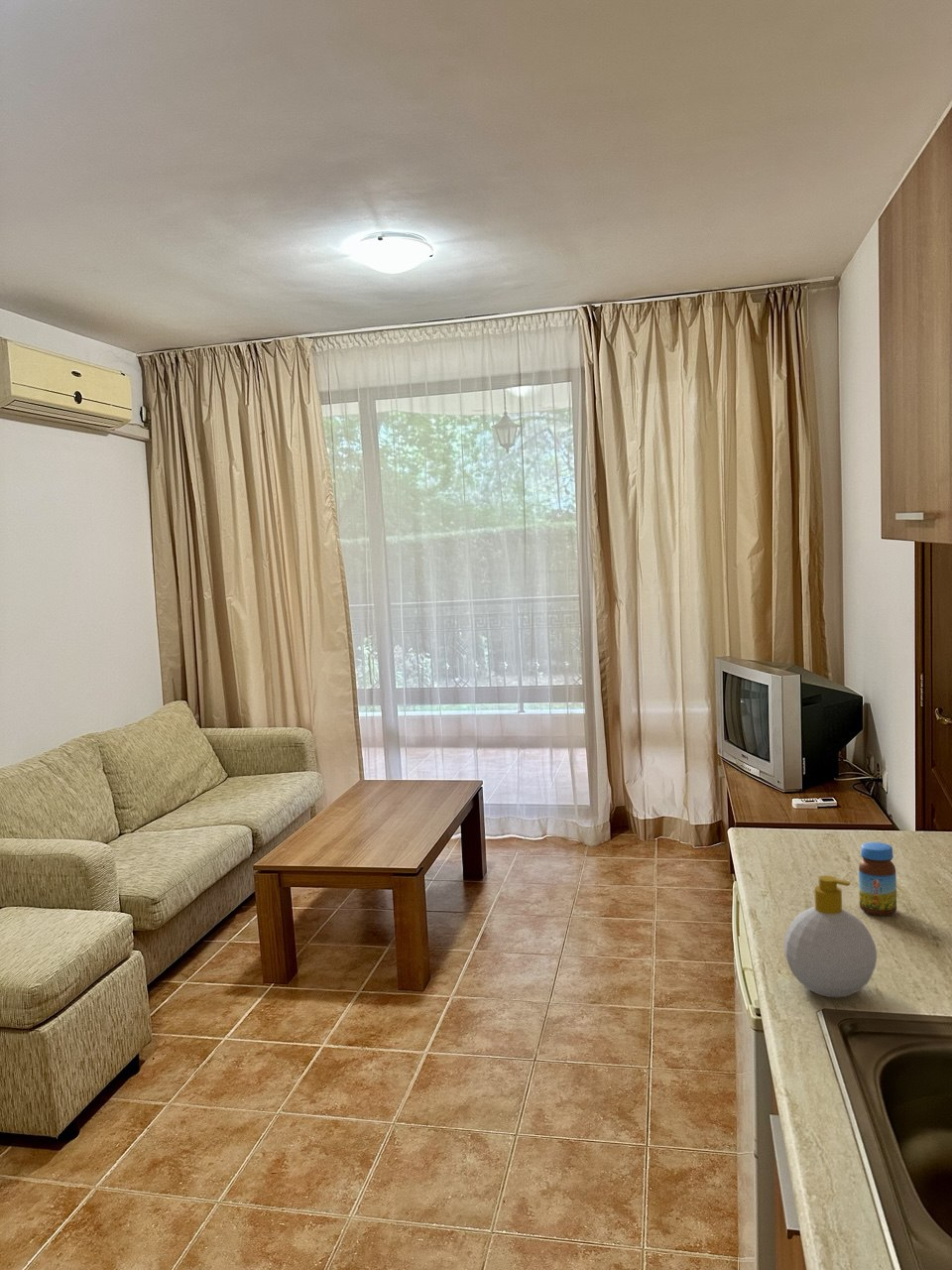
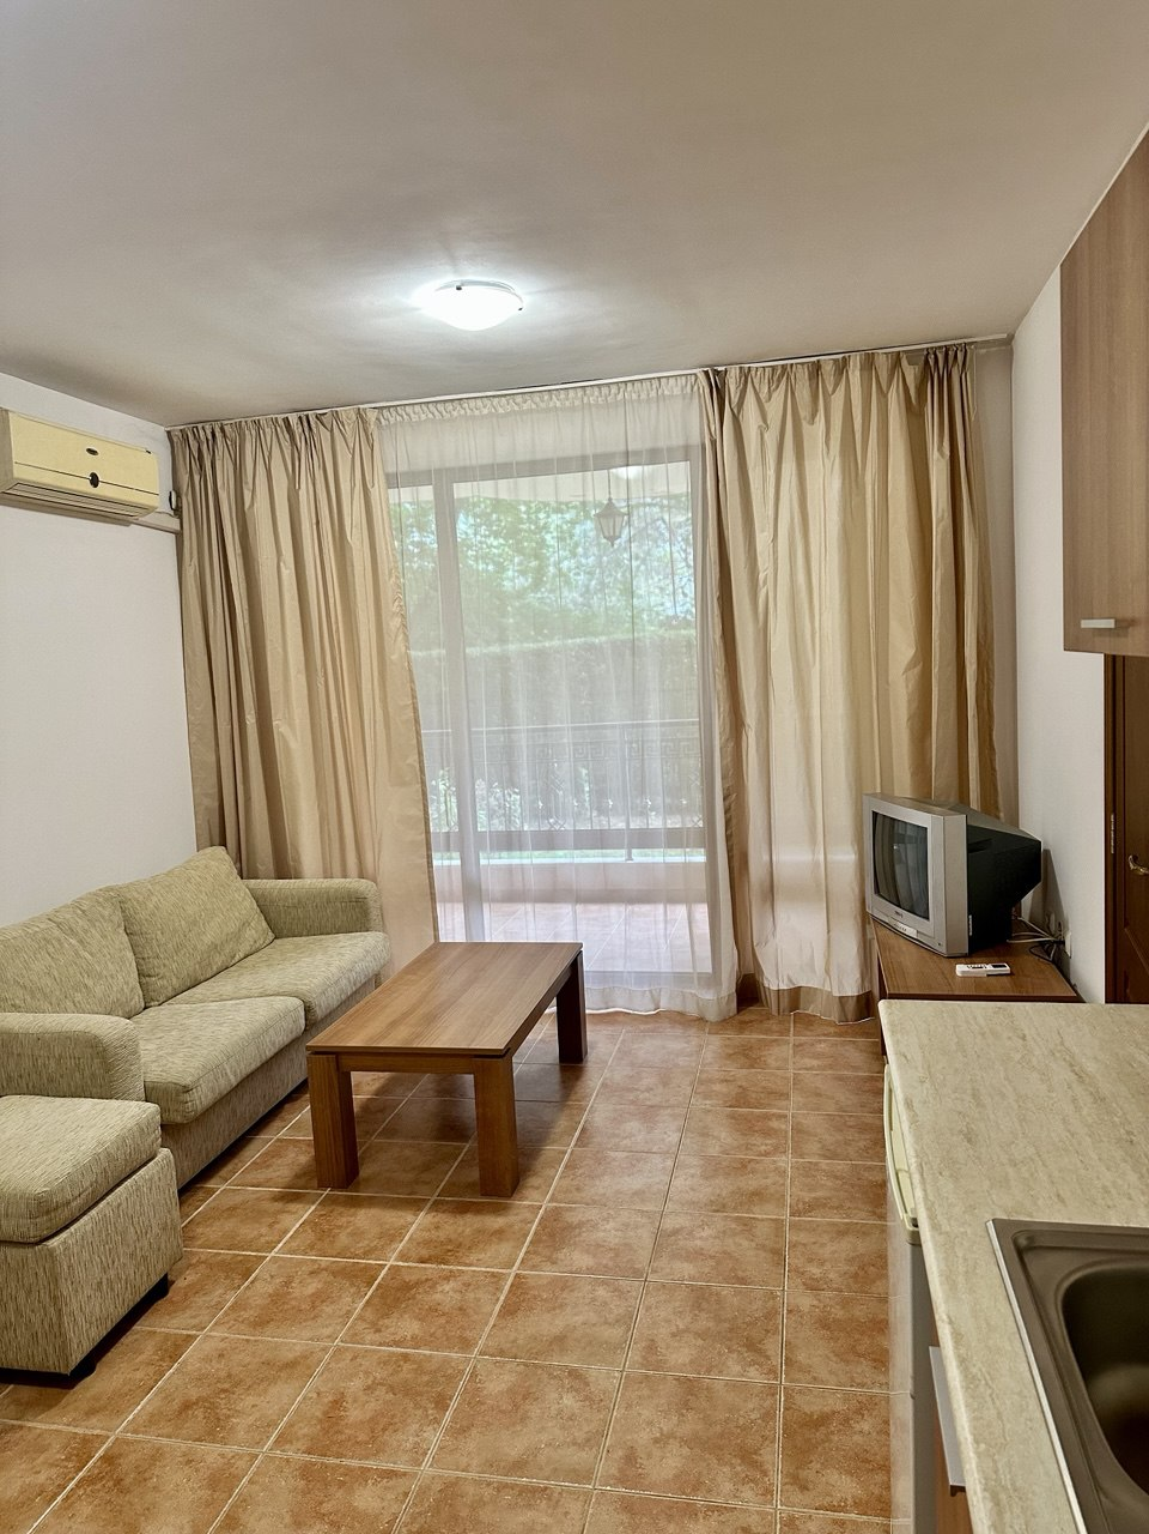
- jar (877, 877)
- soap bottle (829, 933)
